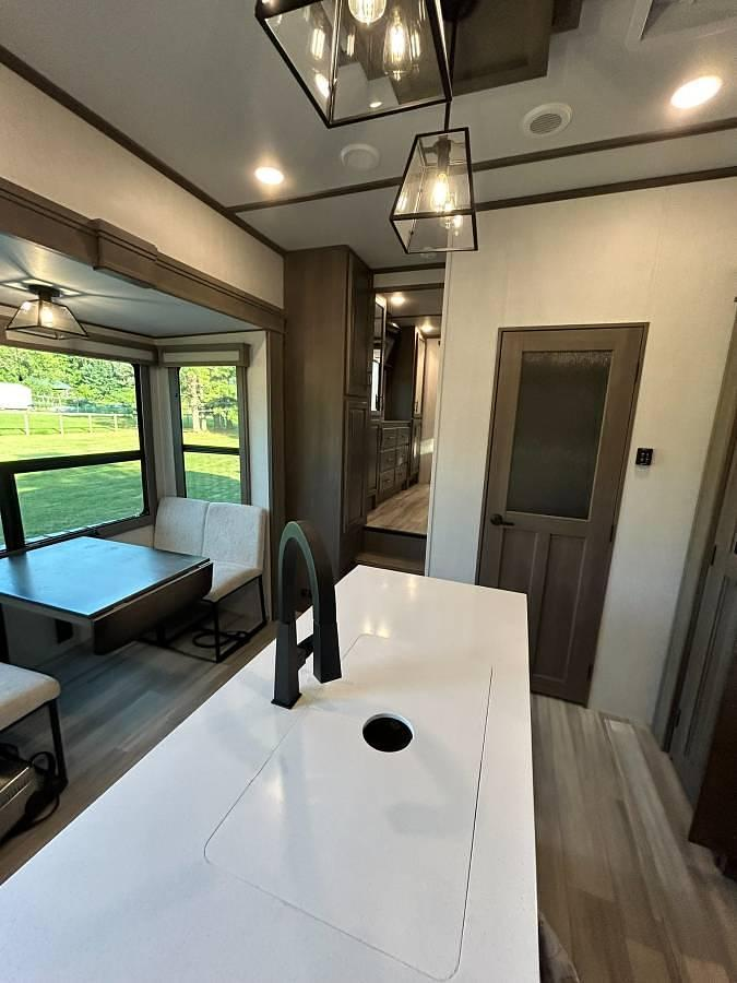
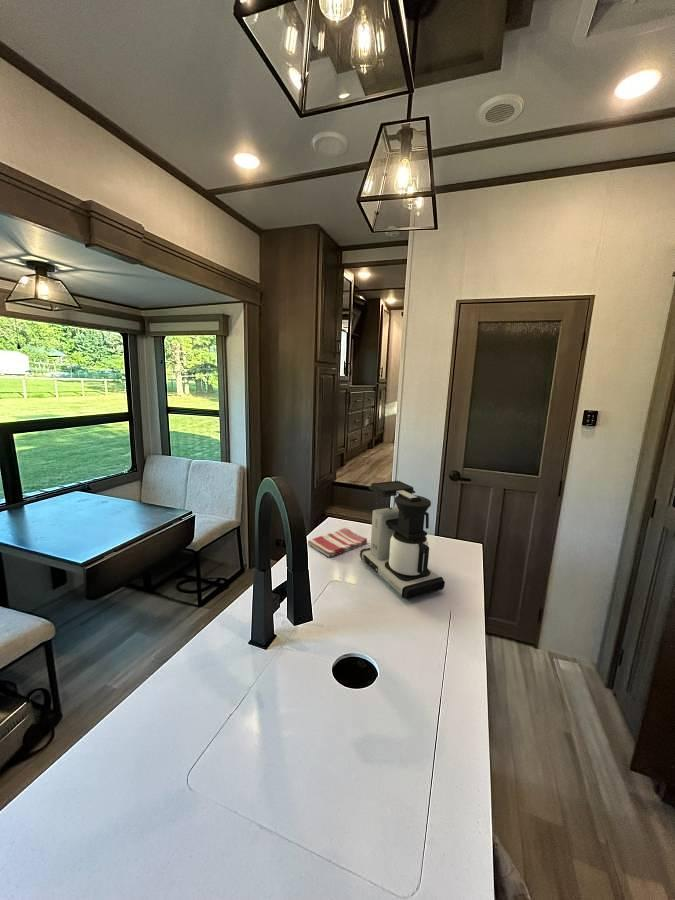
+ coffee maker (401, 534)
+ dish towel (337, 540)
